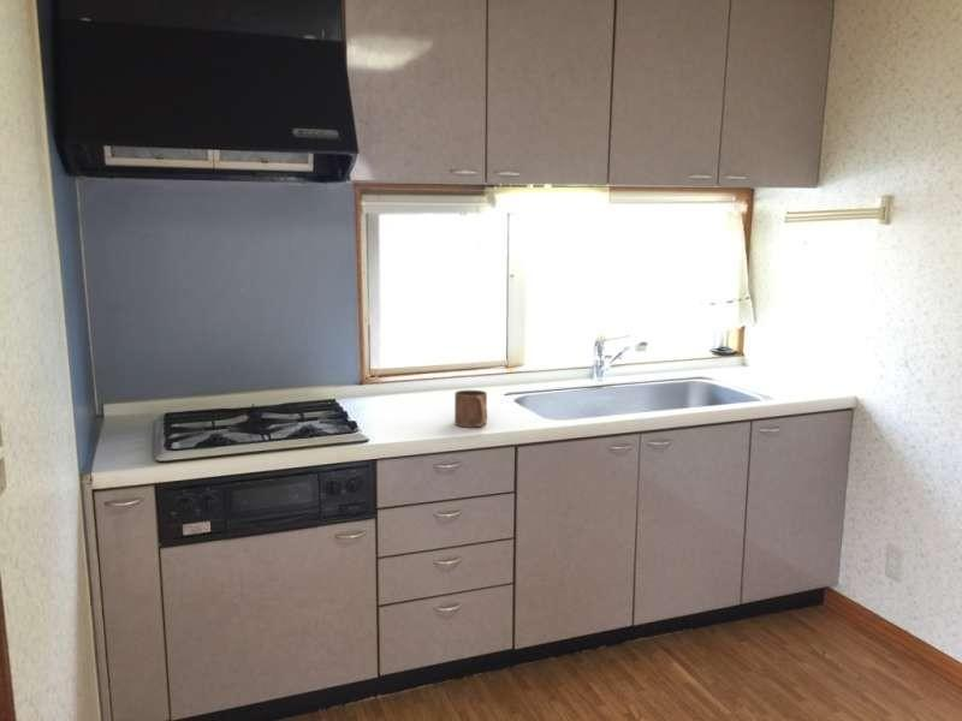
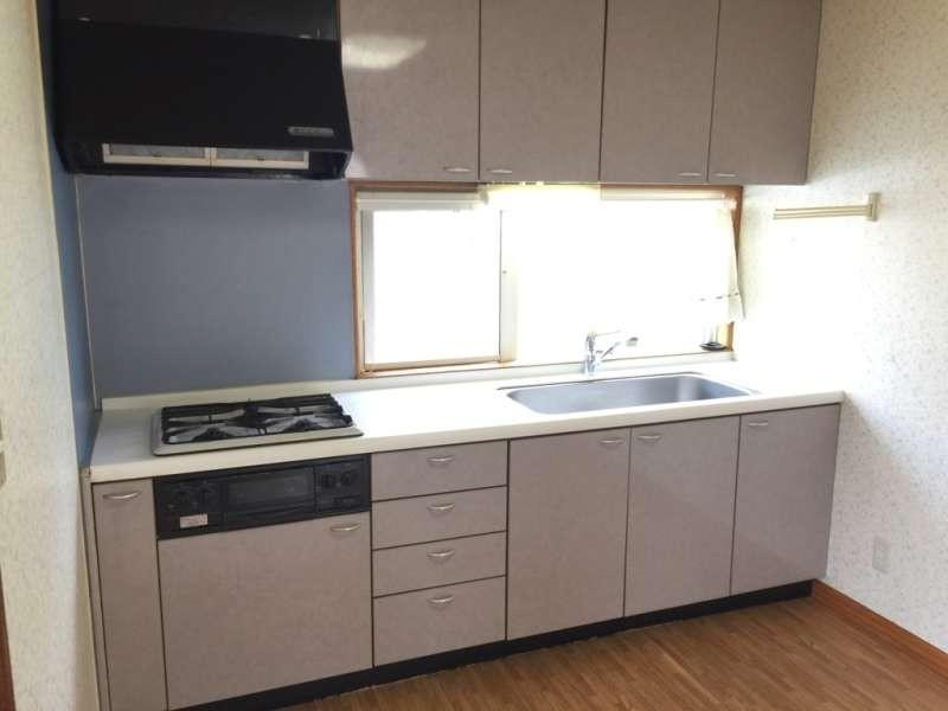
- mug (474, 409)
